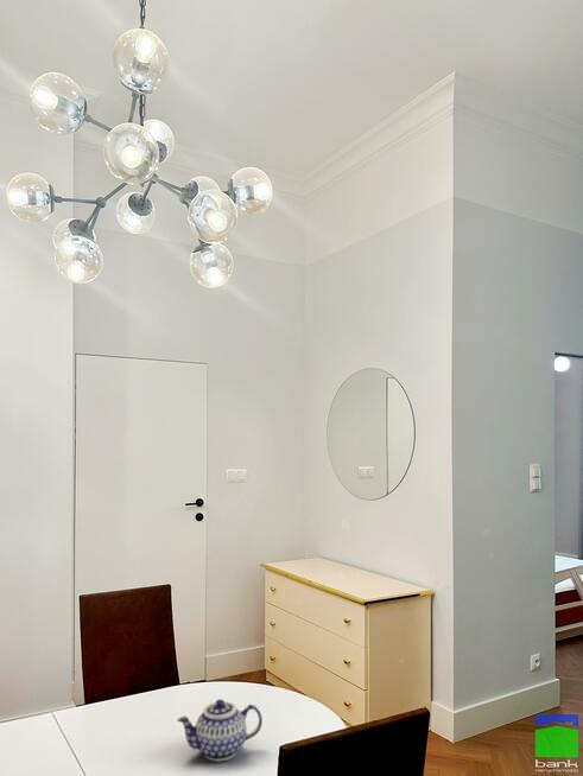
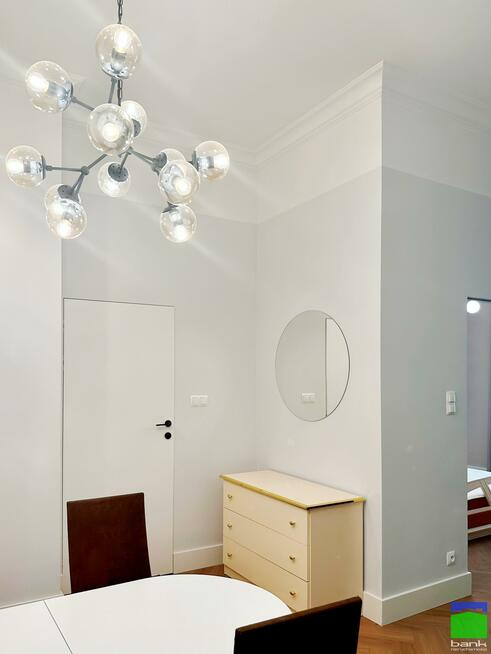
- teapot (220, 725)
